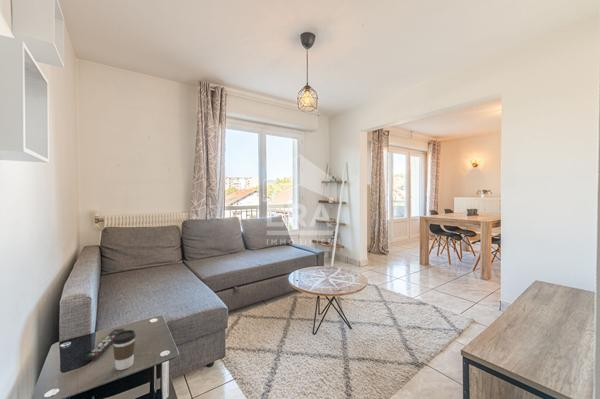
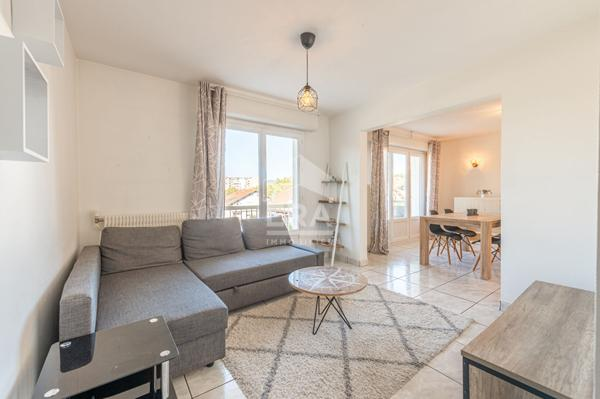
- remote control (106, 342)
- coffee cup (124, 349)
